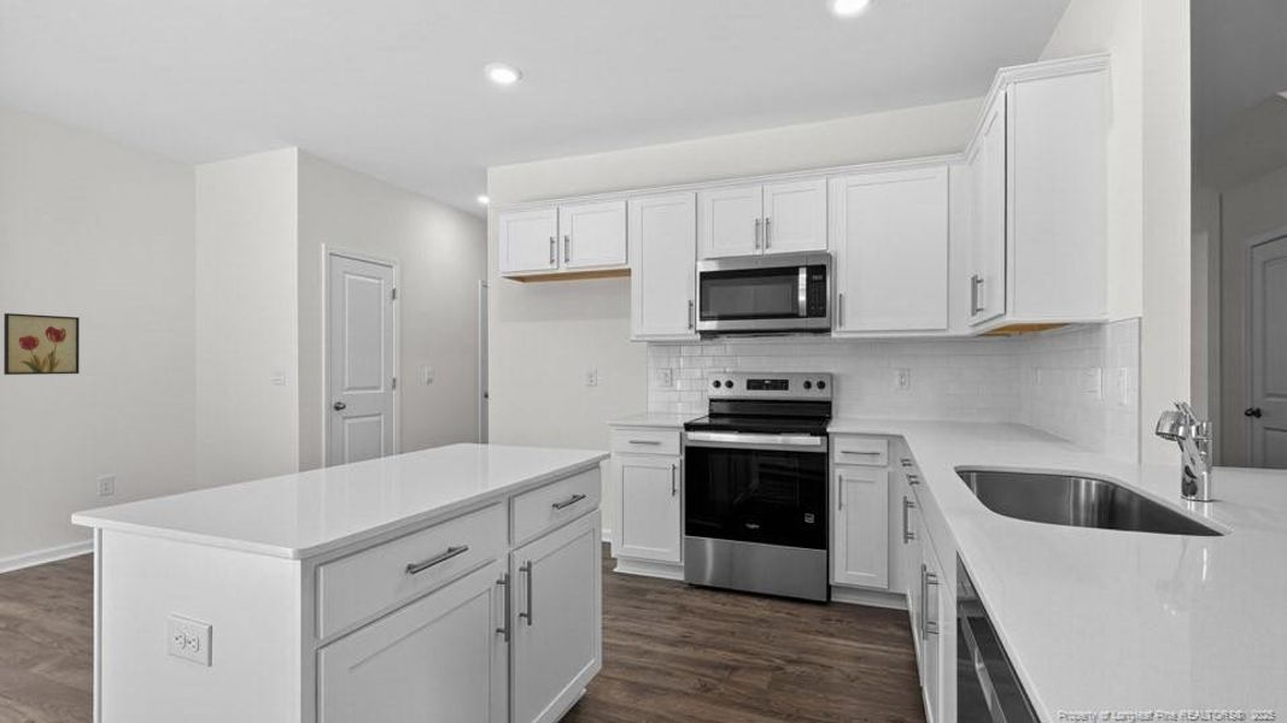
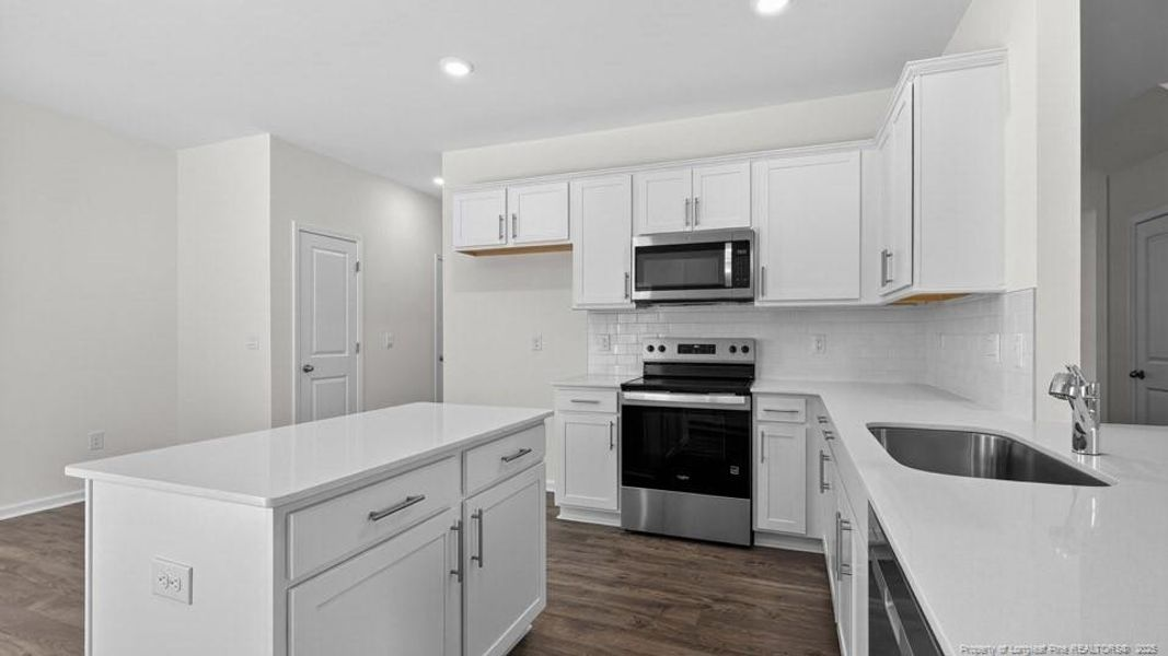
- wall art (42, 345)
